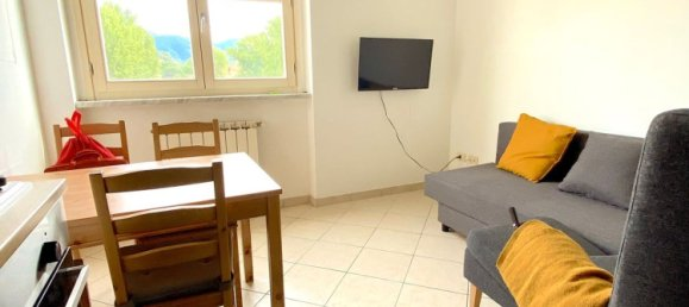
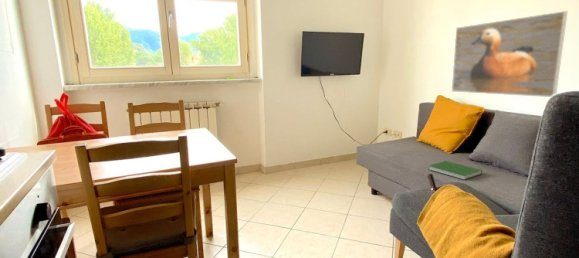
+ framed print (499, 58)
+ hardcover book (454, 169)
